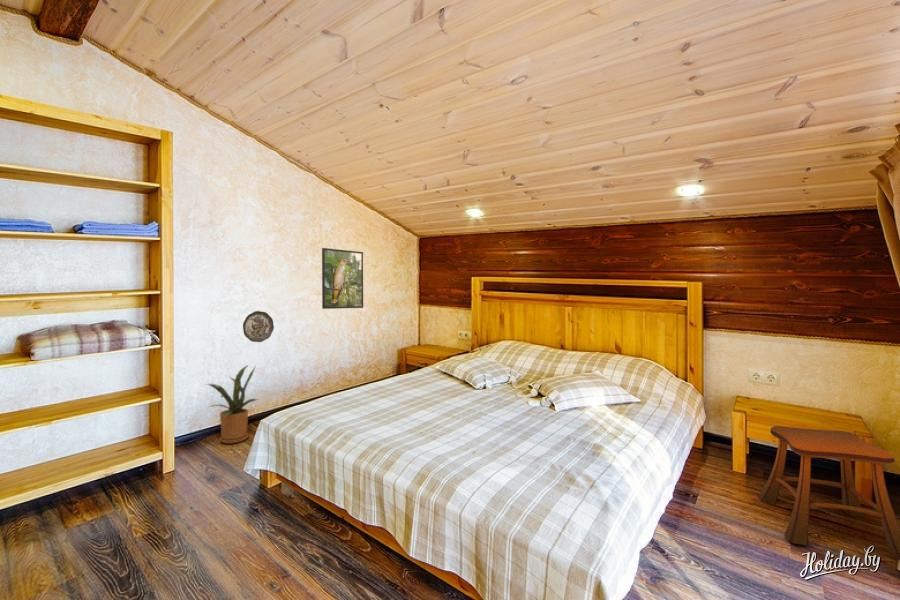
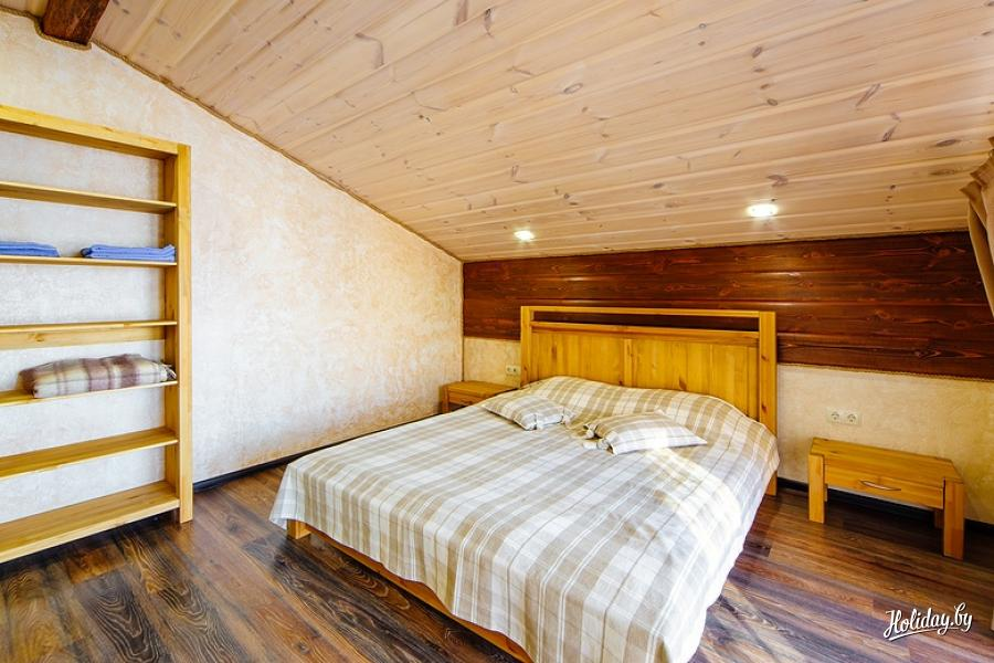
- stool (826, 482)
- decorative plate (258, 326)
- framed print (343, 279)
- house plant (230, 403)
